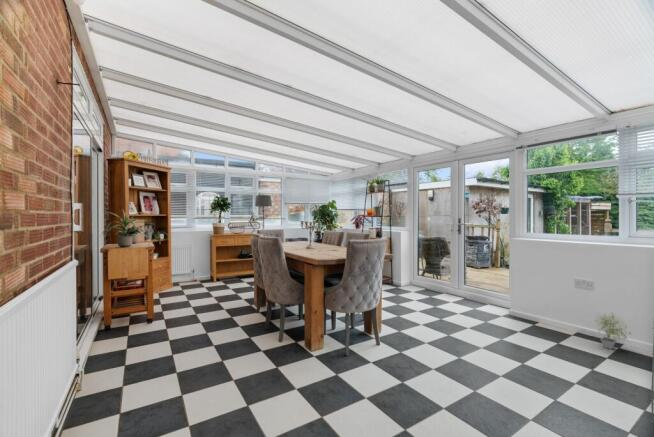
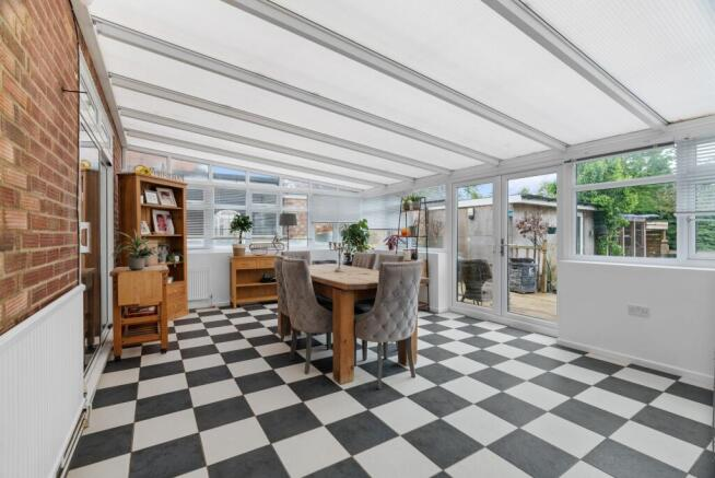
- potted plant (611, 329)
